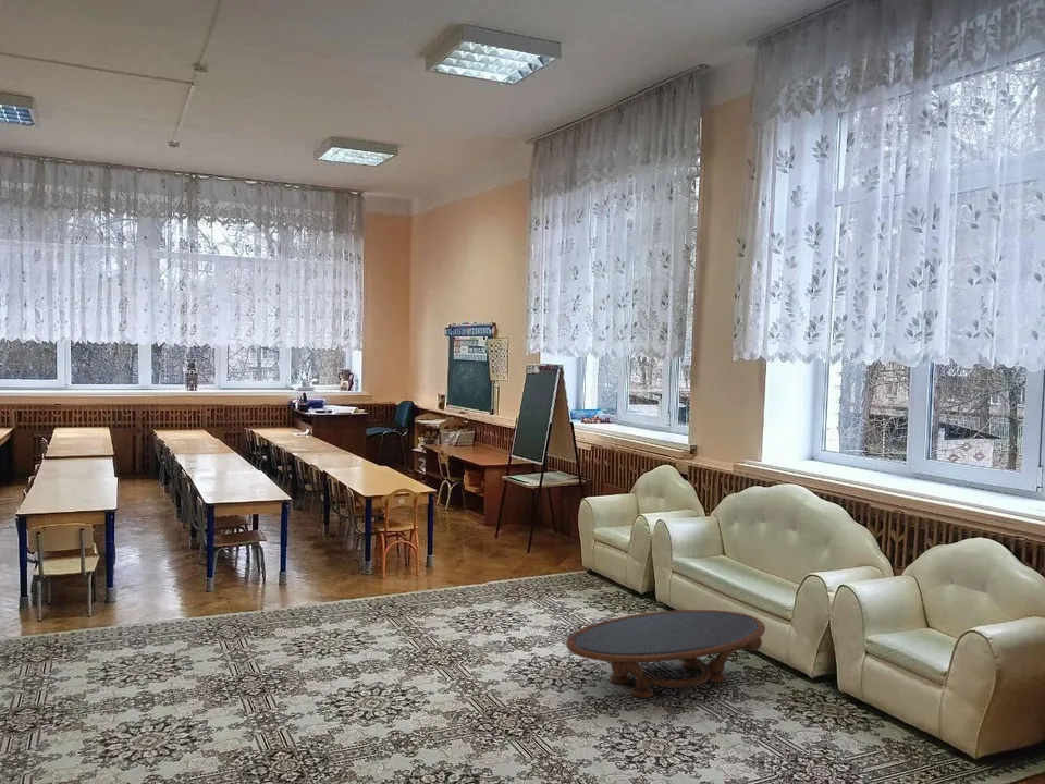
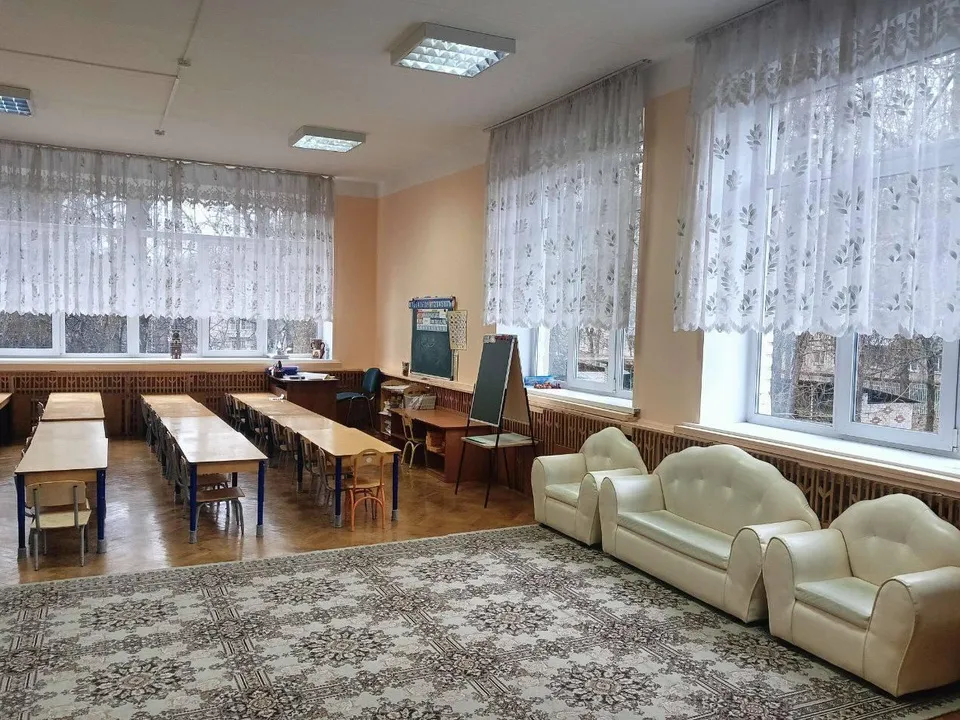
- coffee table (668, 654)
